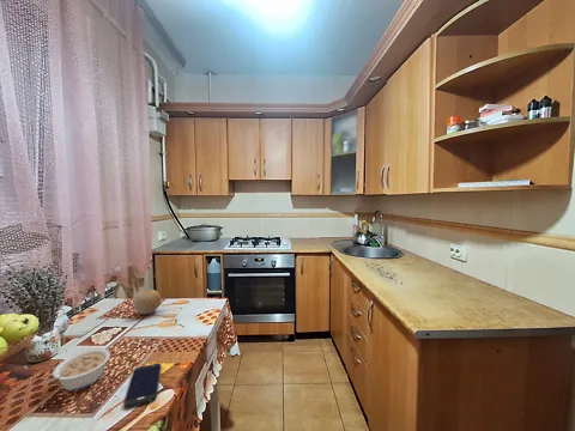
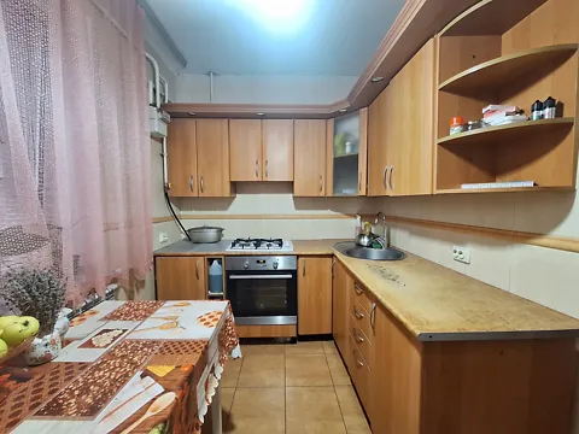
- legume (83, 370)
- fruit (147, 302)
- smartphone (144, 382)
